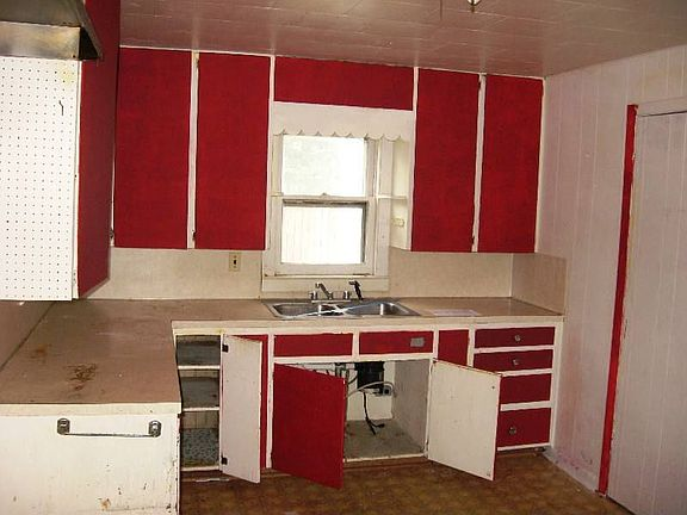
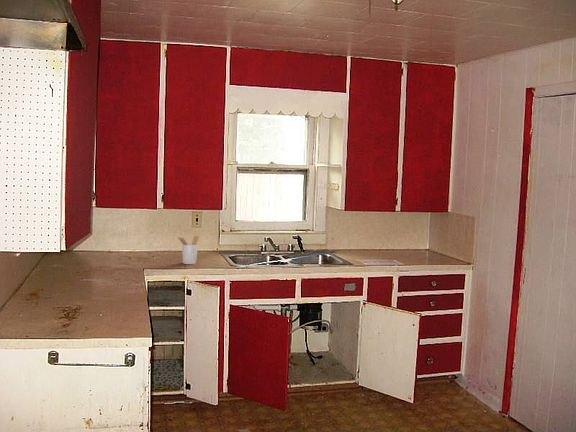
+ utensil holder (186, 249)
